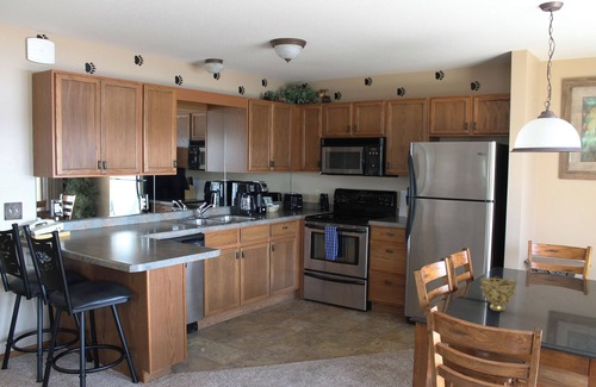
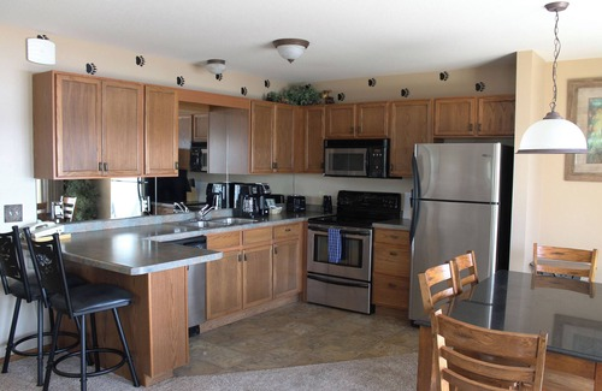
- decorative bowl (497, 294)
